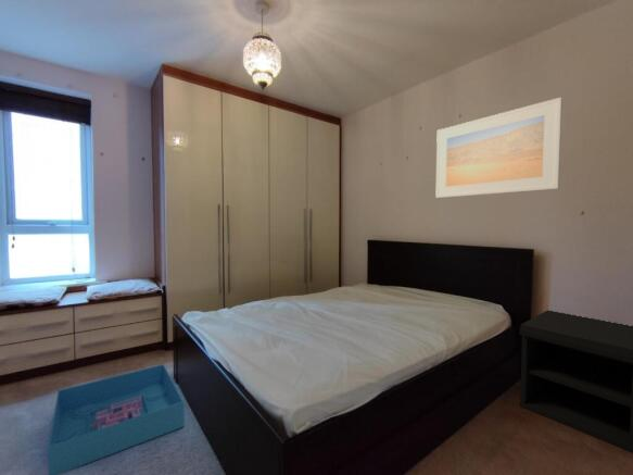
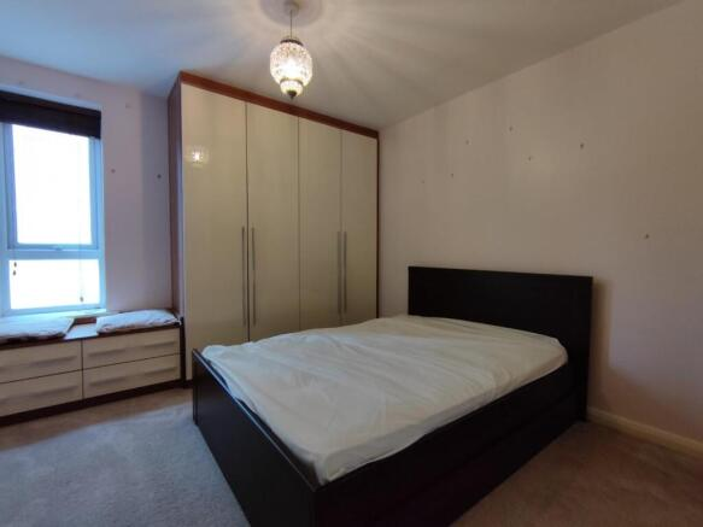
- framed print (489, 155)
- storage bin (118, 408)
- nightstand (582, 370)
